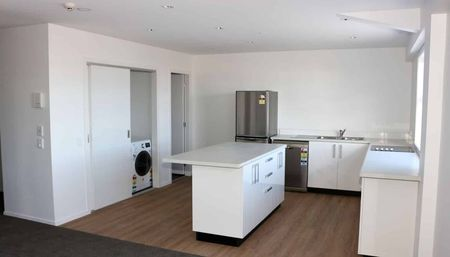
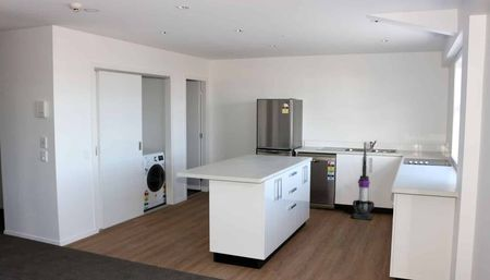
+ vacuum cleaner (364, 179)
